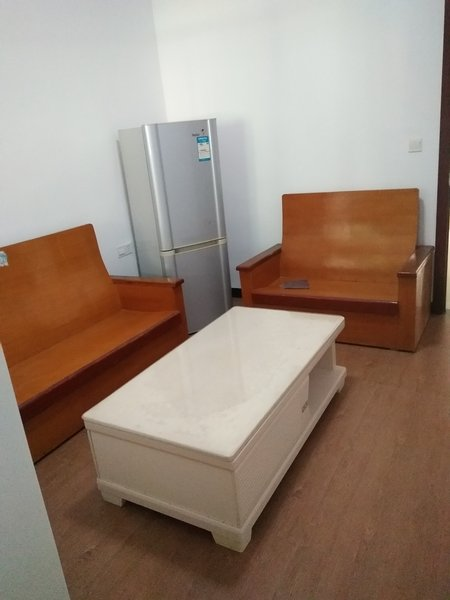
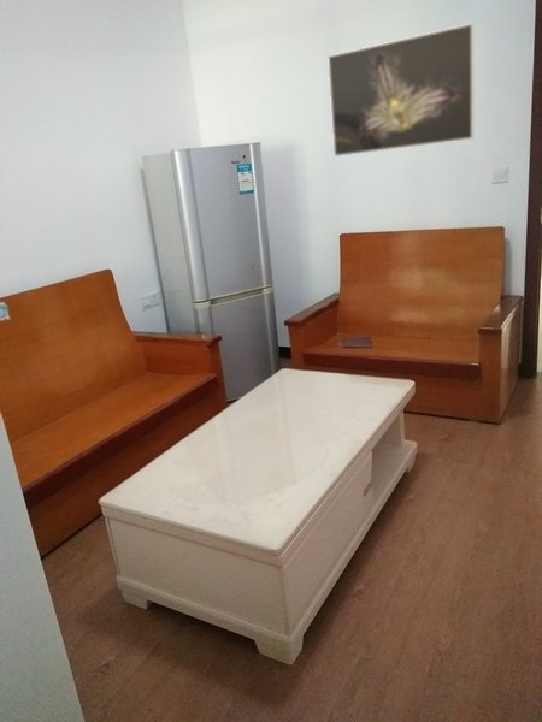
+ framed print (397, 95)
